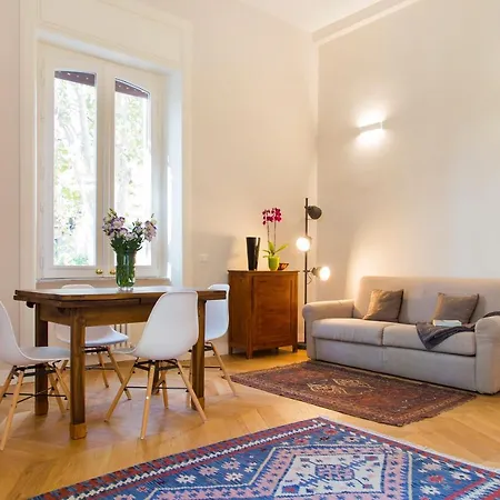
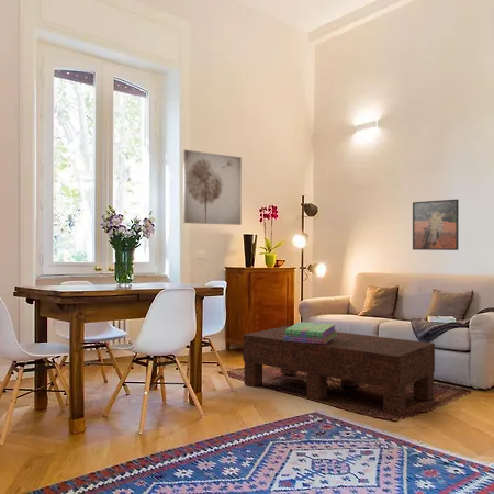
+ coffee table (334, 364)
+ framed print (434, 225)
+ stack of books (311, 334)
+ wall art (213, 189)
